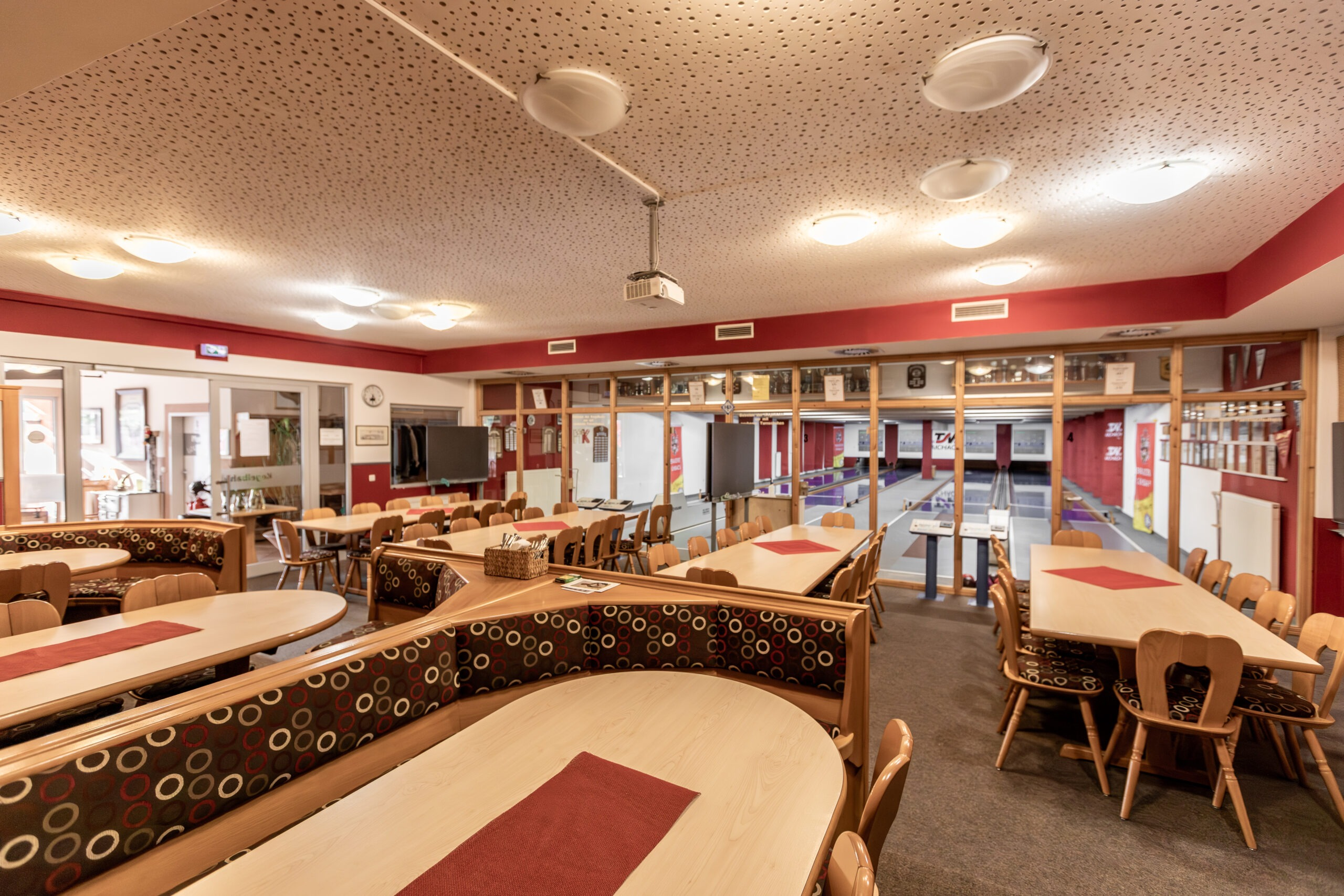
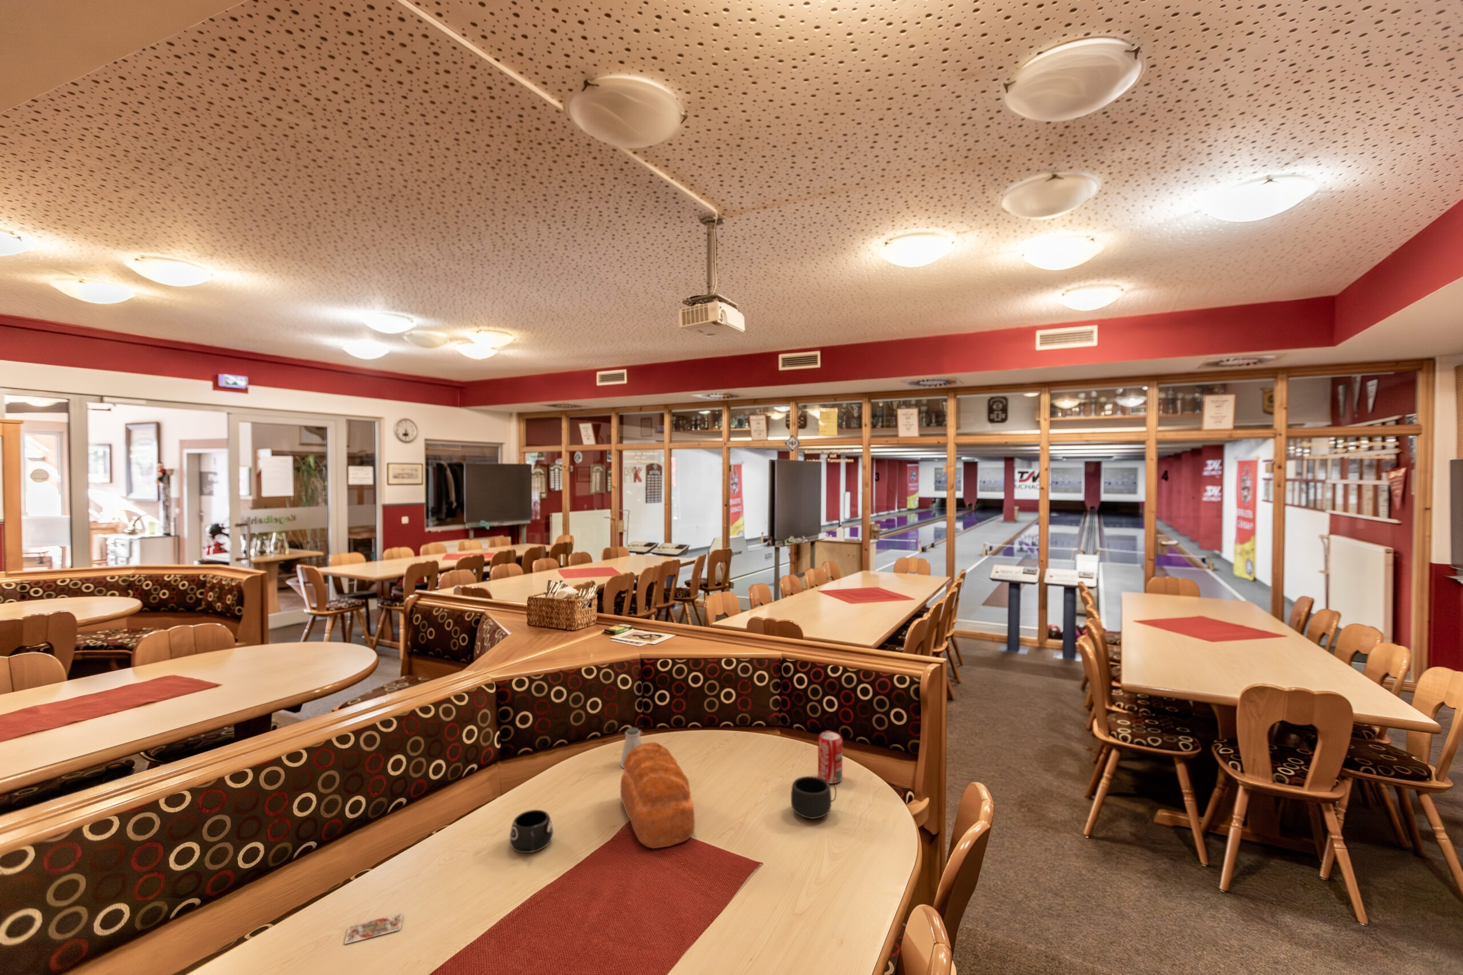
+ playing card (374, 927)
+ mug (531, 834)
+ bread (655, 786)
+ mug (814, 798)
+ saltshaker (632, 746)
+ beverage can (829, 756)
